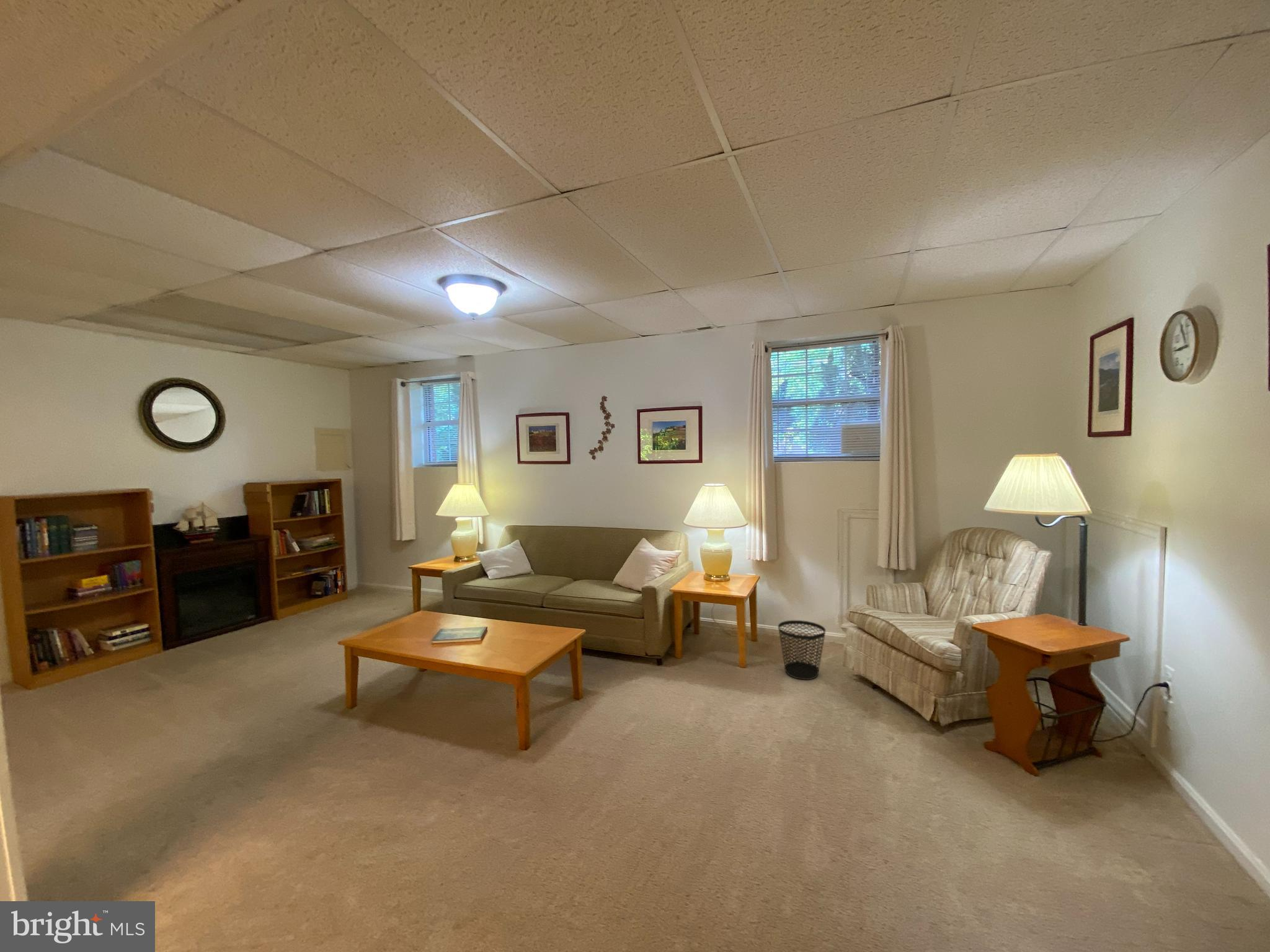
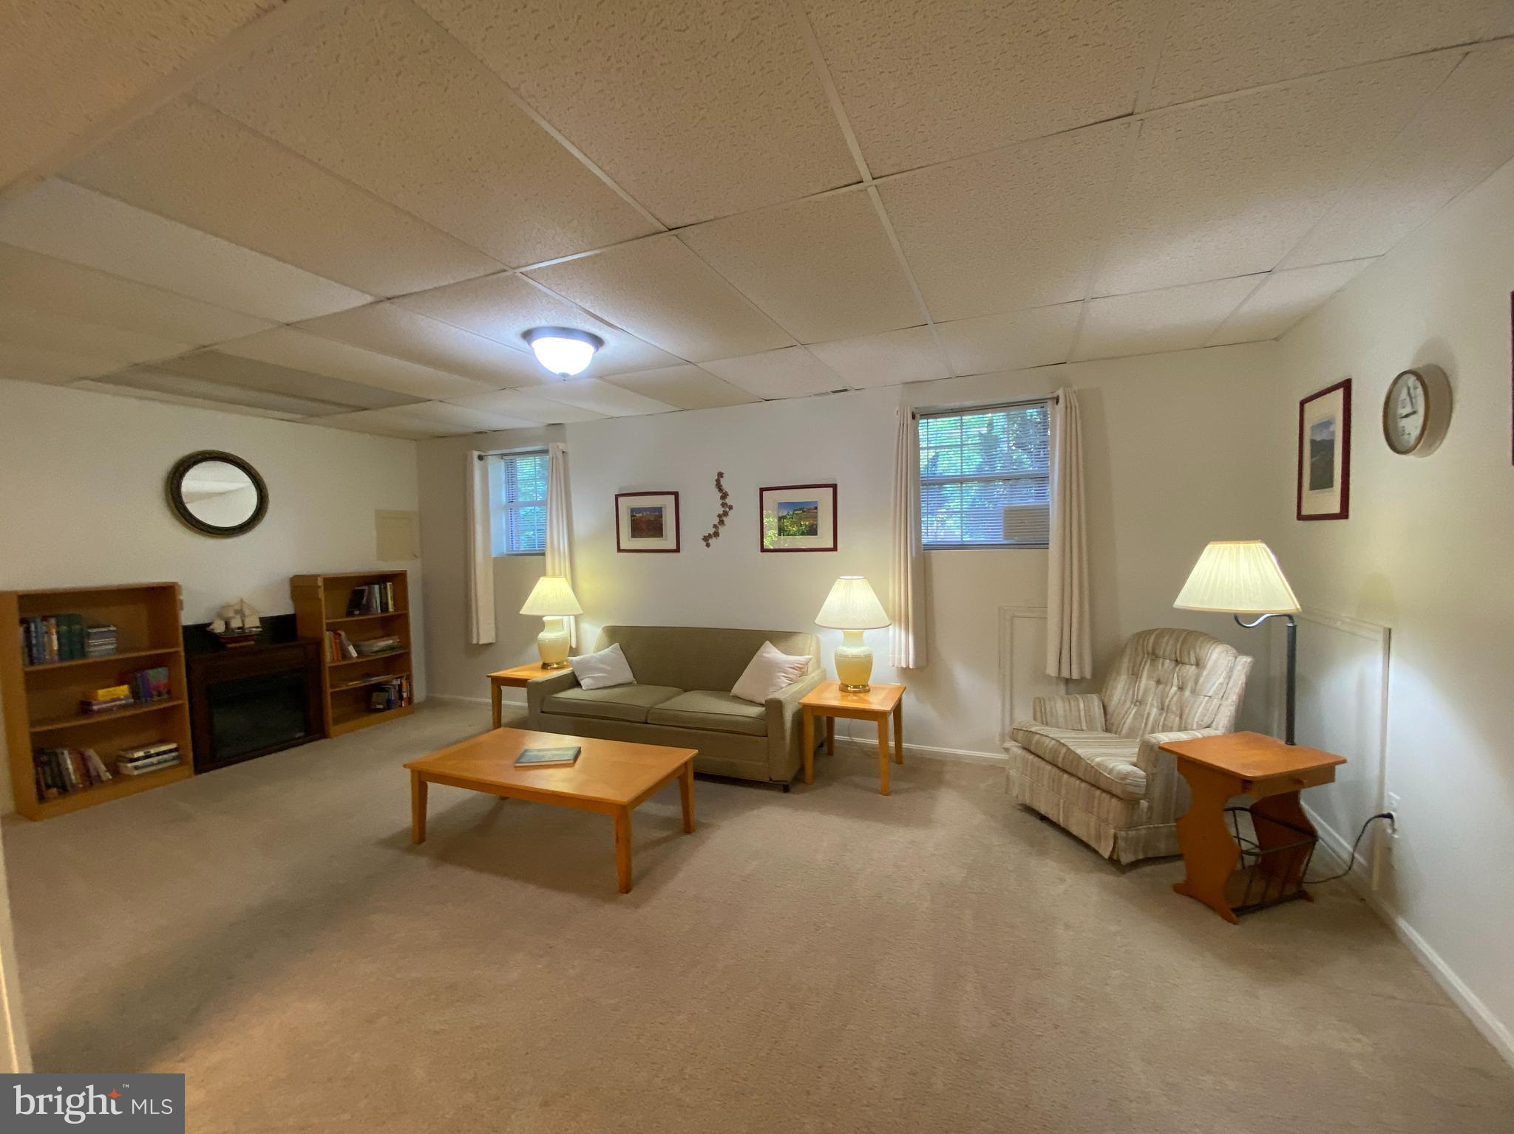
- wastebasket (801, 650)
